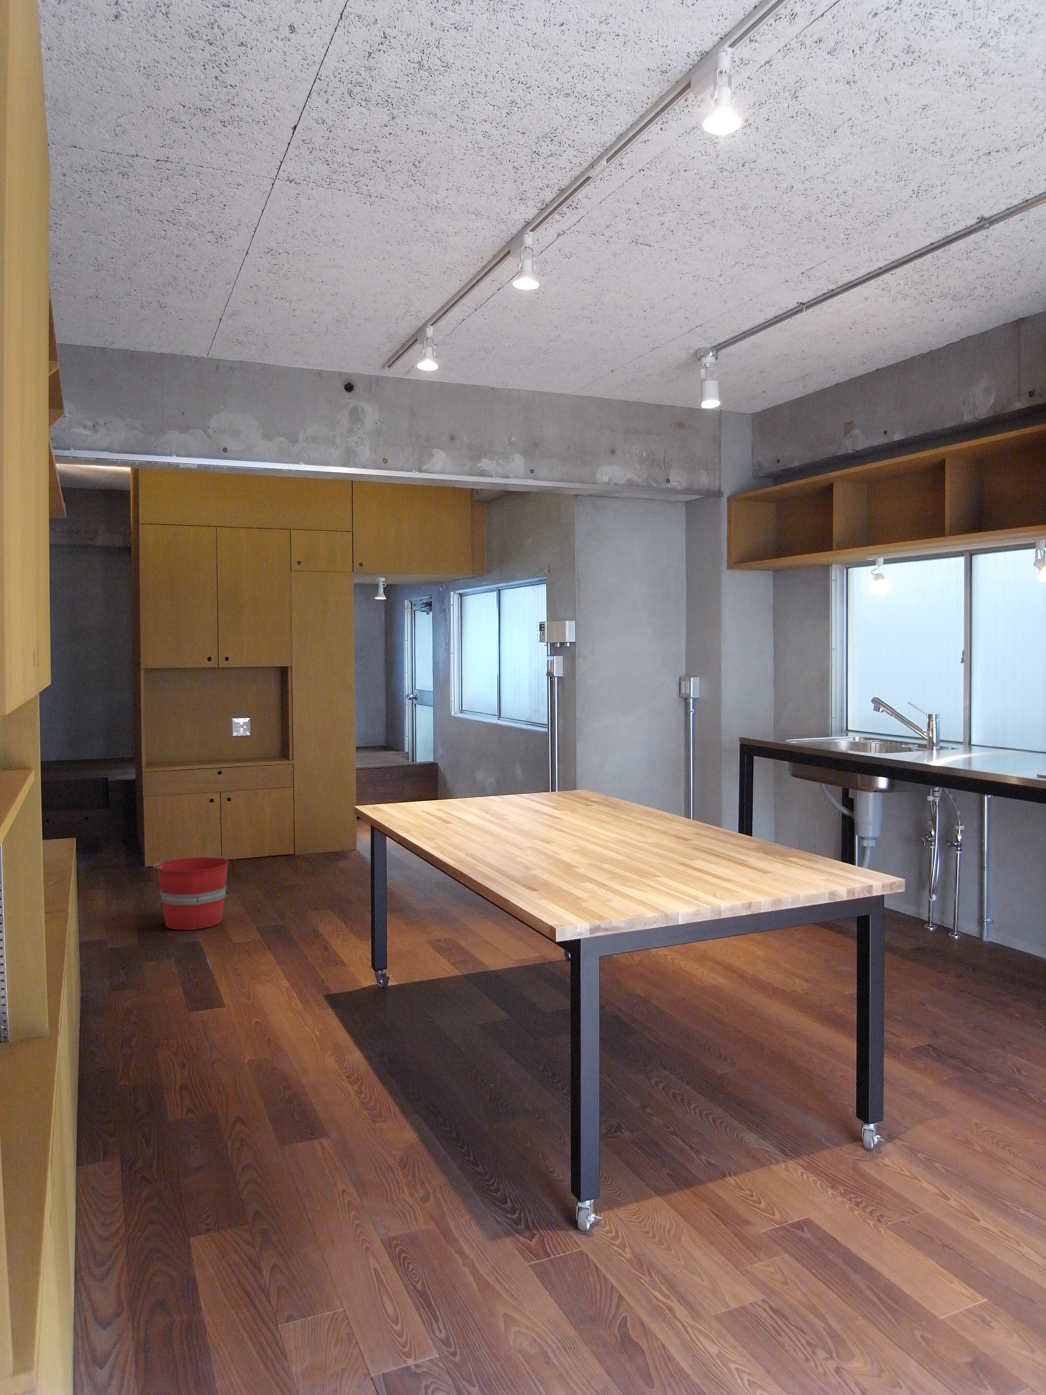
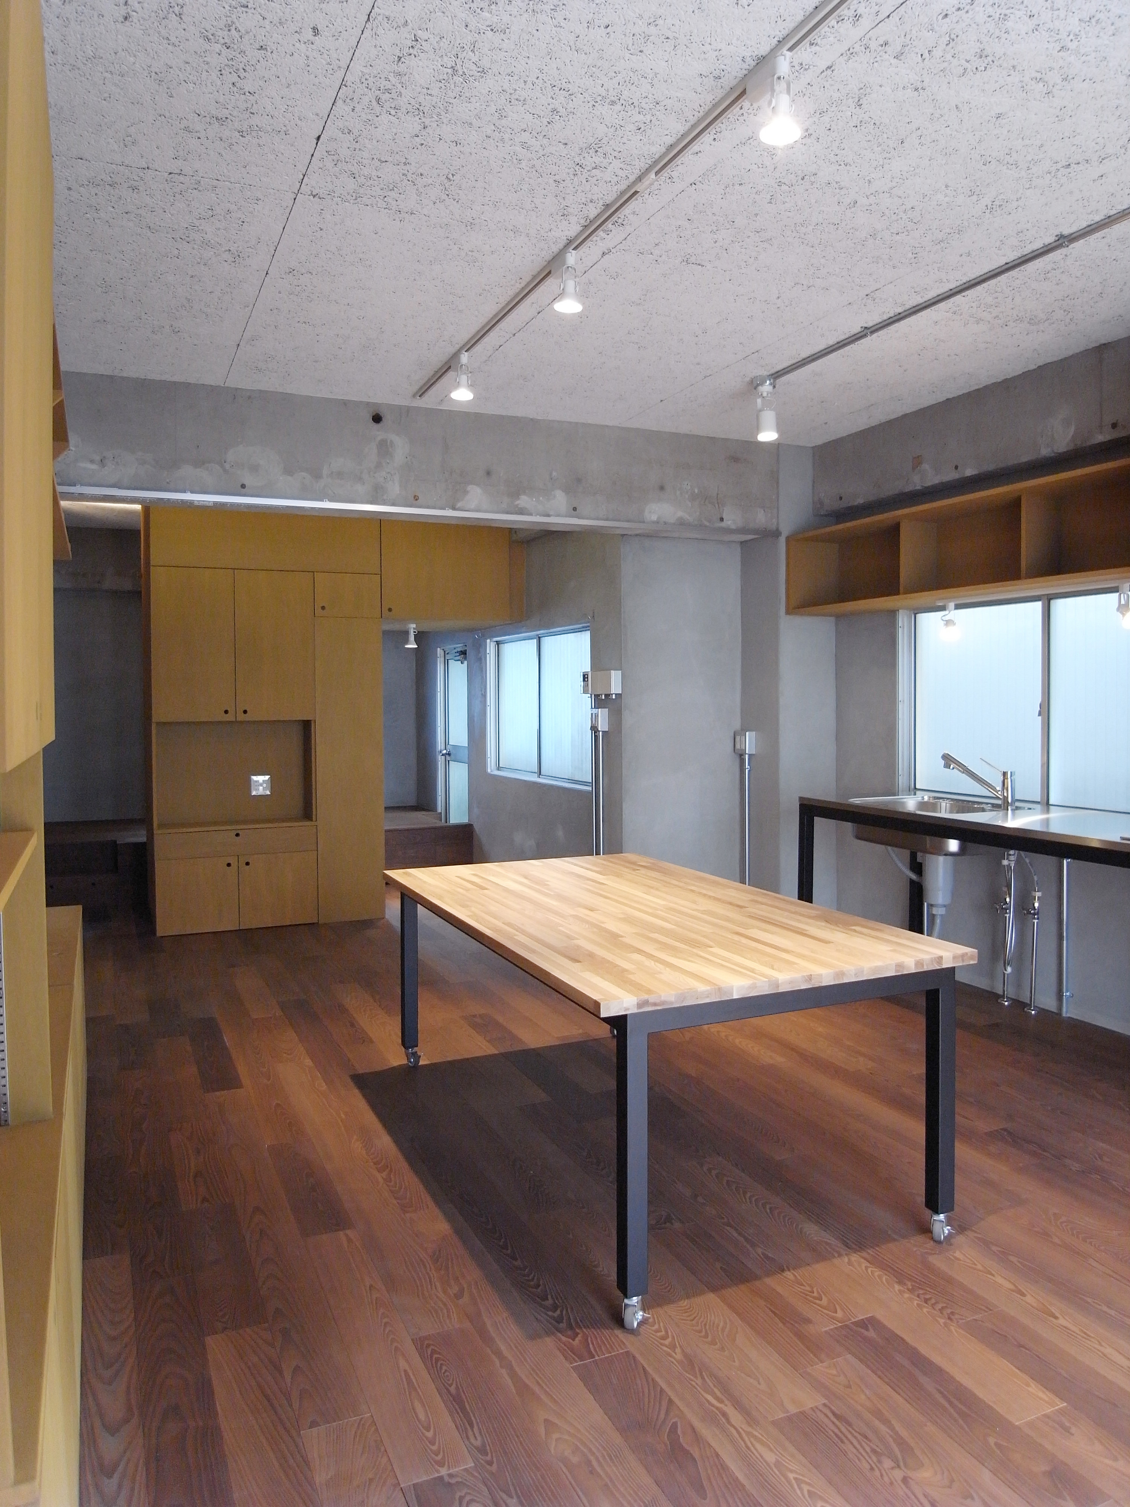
- bucket (192, 892)
